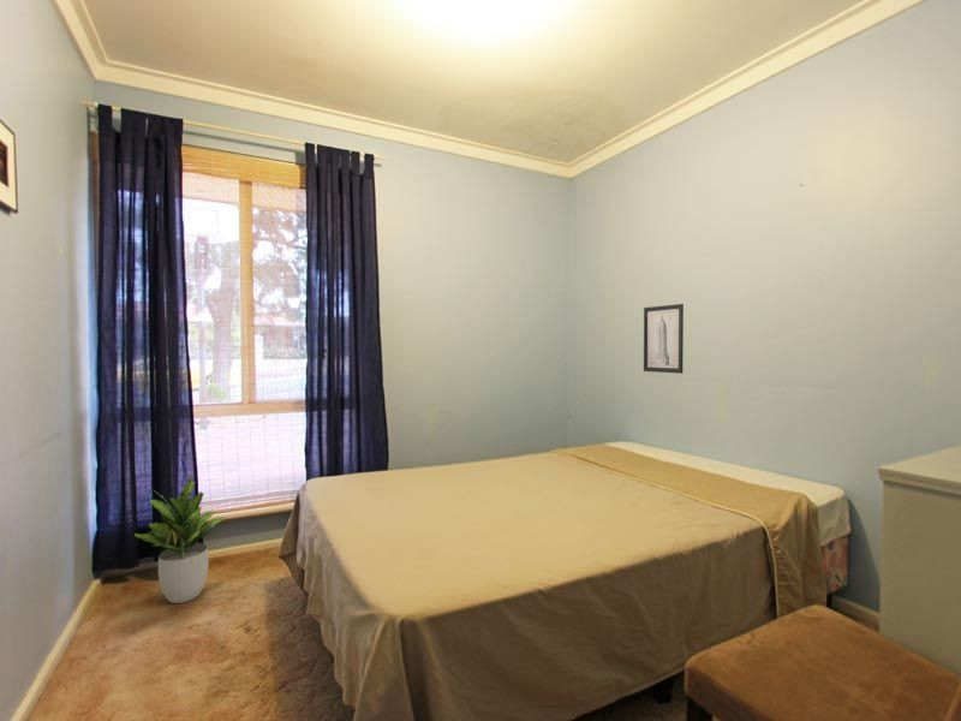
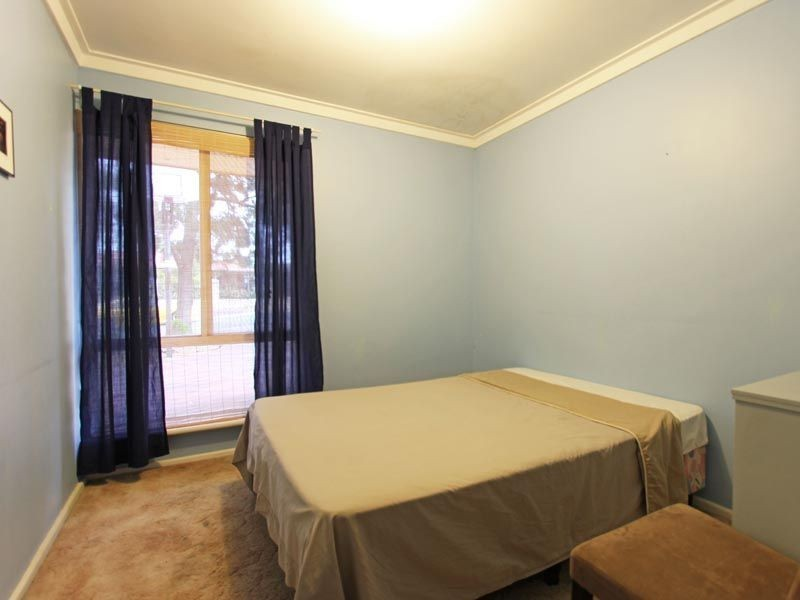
- wall art (662, 339)
- potted plant (180, 538)
